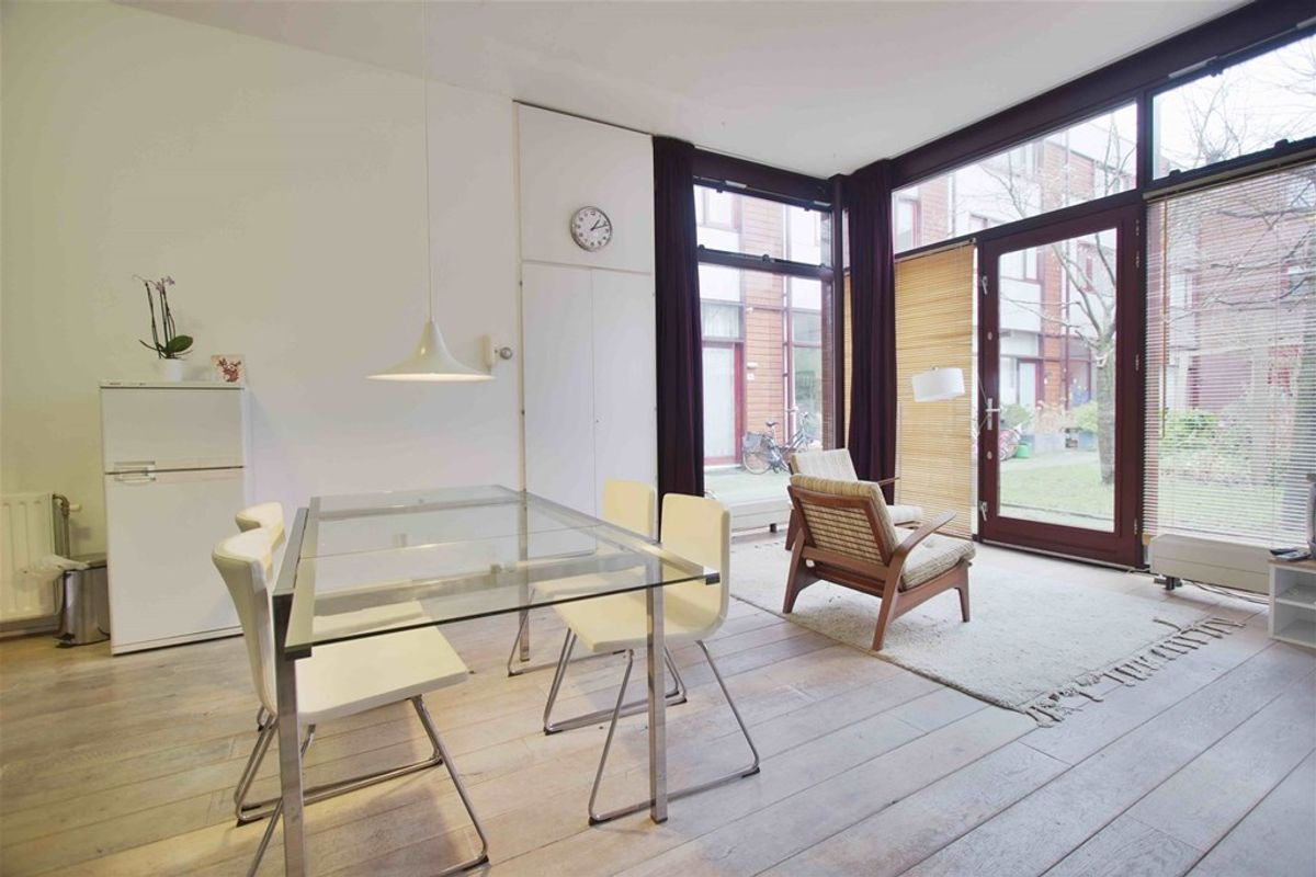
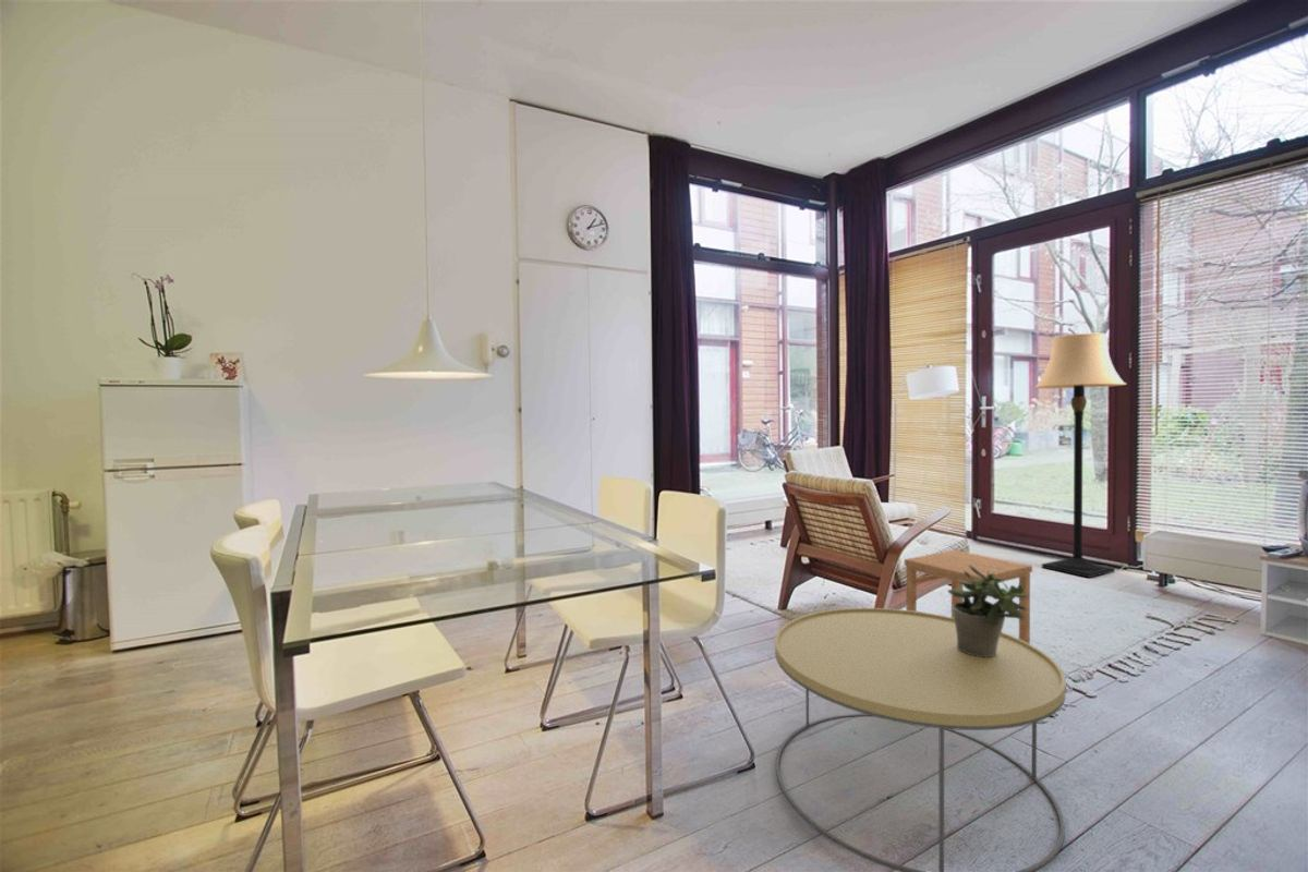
+ potted plant (990, 607)
+ lamp (1078, 453)
+ side table (953, 617)
+ coffee table (907, 715)
